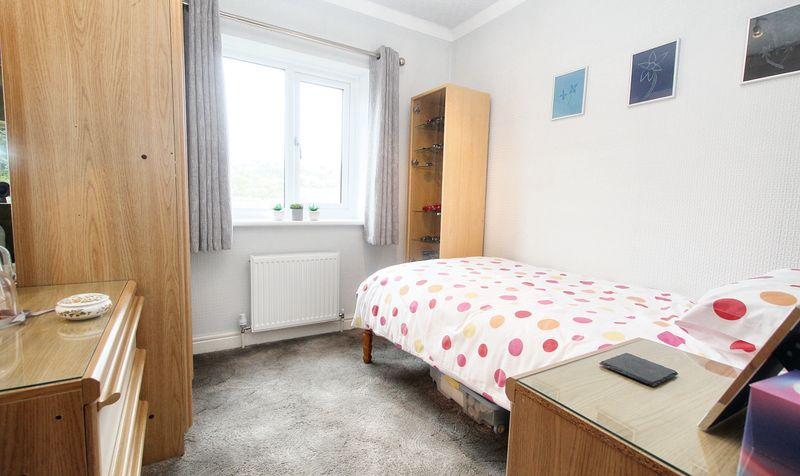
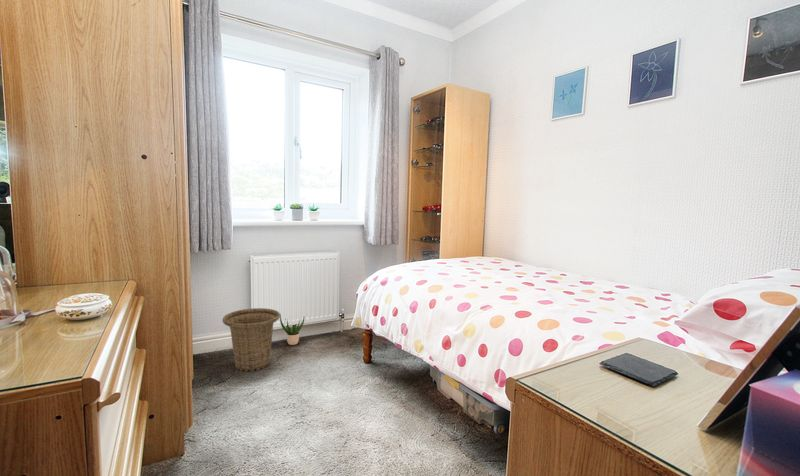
+ basket (252, 340)
+ potted plant (292, 327)
